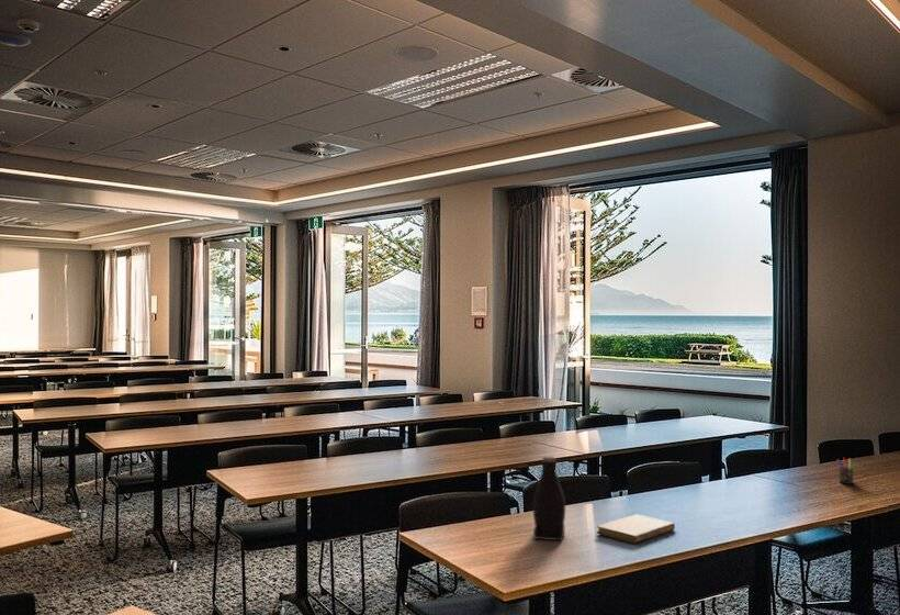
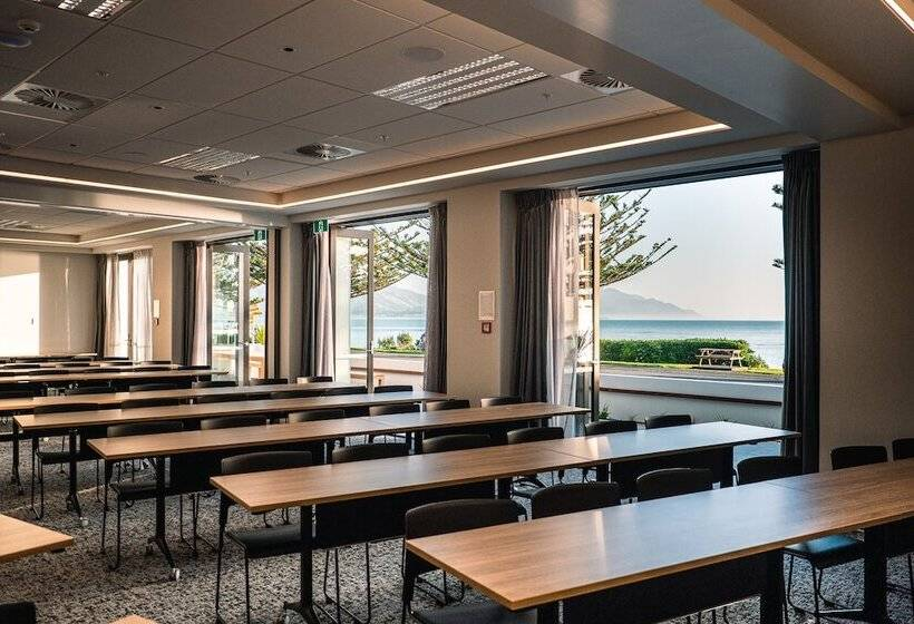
- pen holder (847, 470)
- notebook (635, 527)
- bottle (549, 496)
